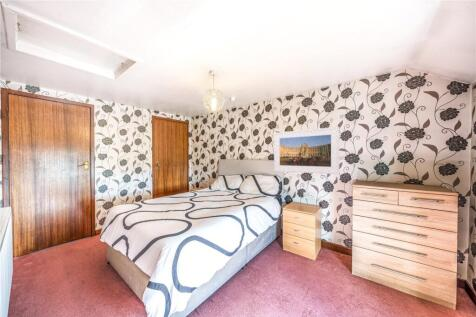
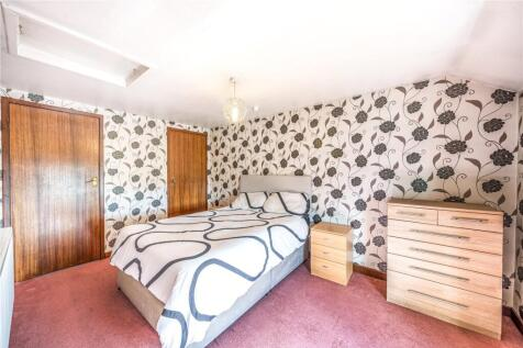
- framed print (303, 151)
